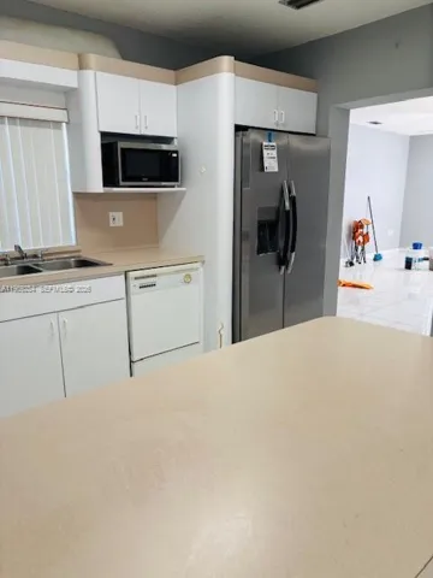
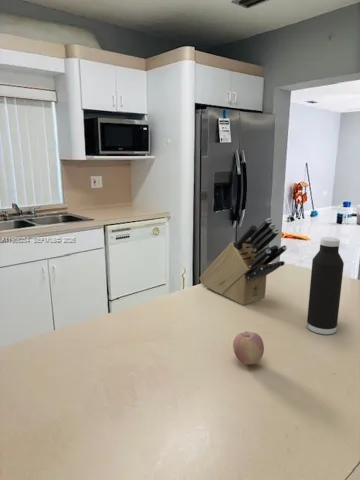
+ knife block (240, 256)
+ fruit (248, 348)
+ water bottle (325, 284)
